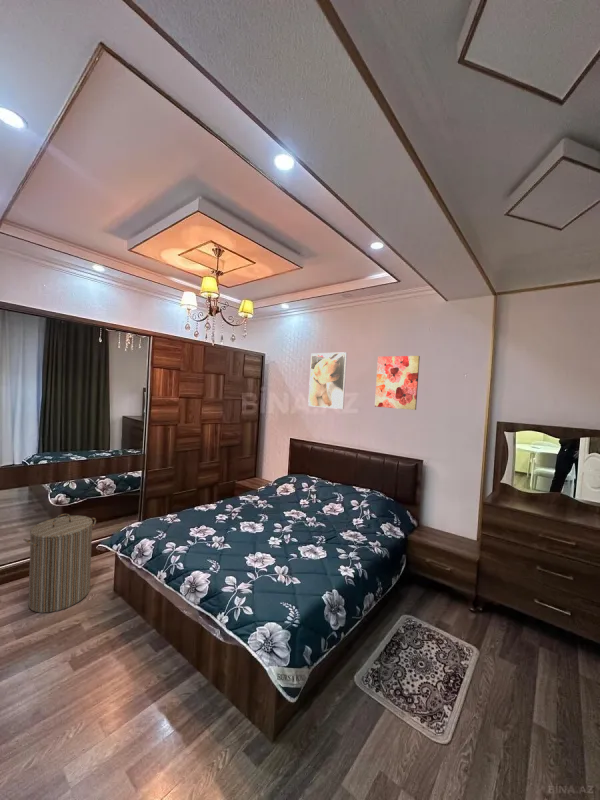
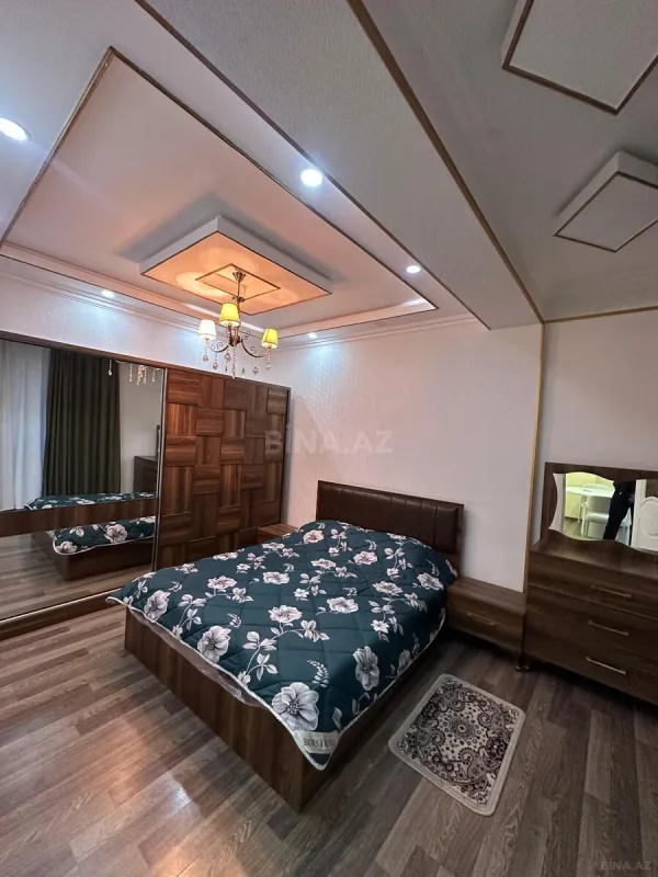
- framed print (327, 380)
- wall art (396, 382)
- laundry hamper (61, 555)
